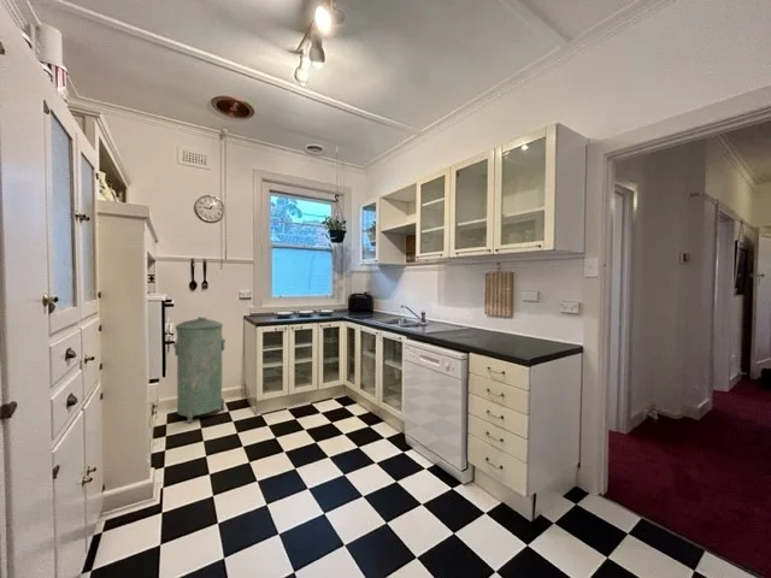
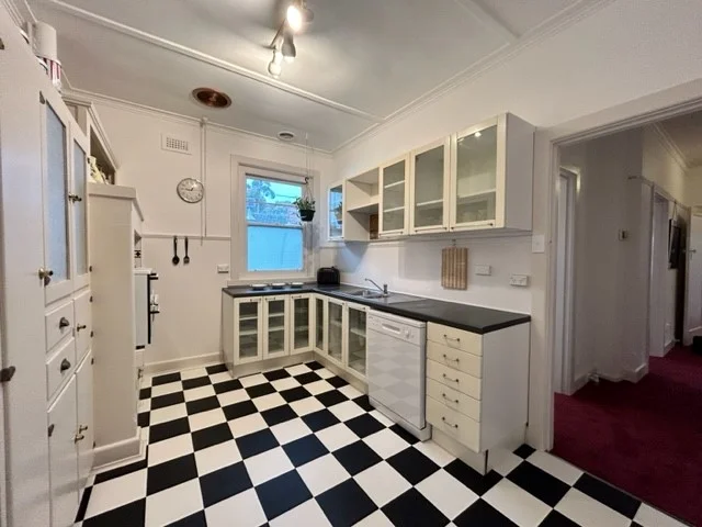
- trash can (200, 365)
